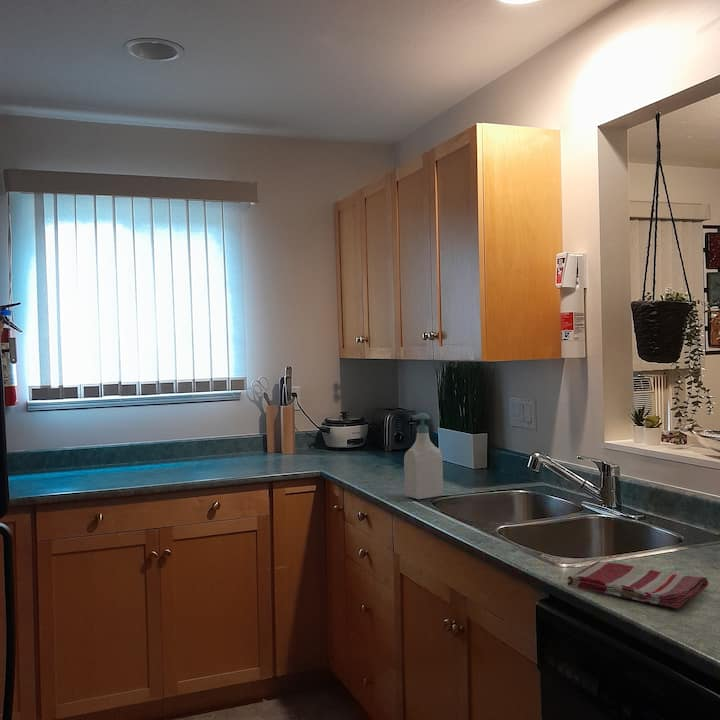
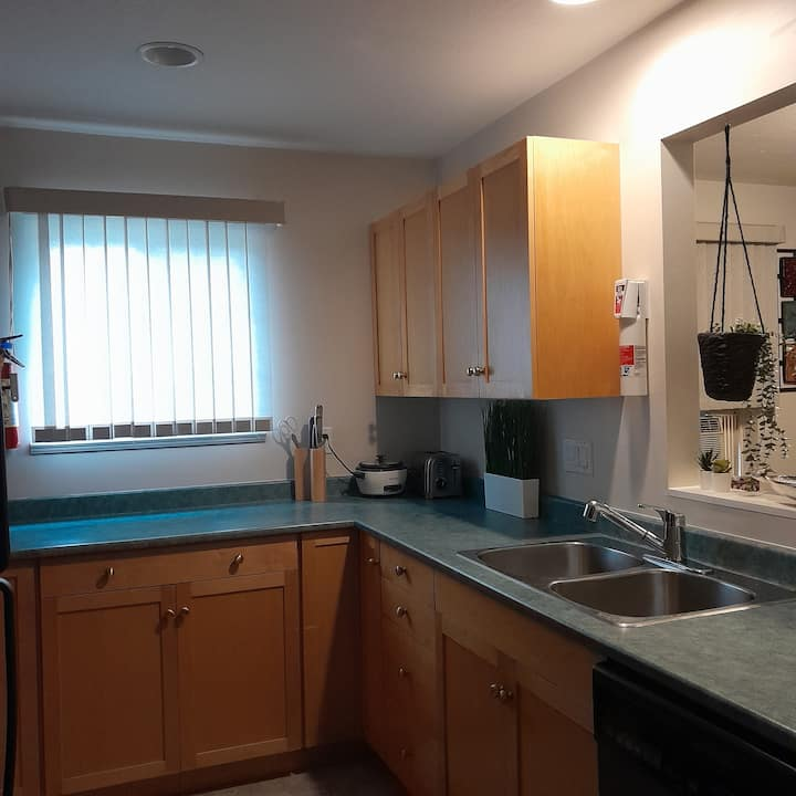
- soap bottle (421, 454)
- dish towel (636, 580)
